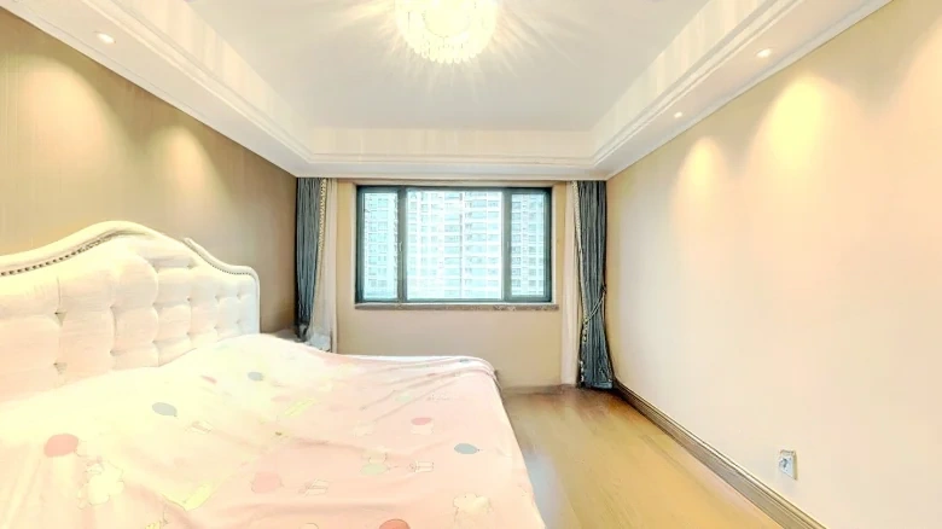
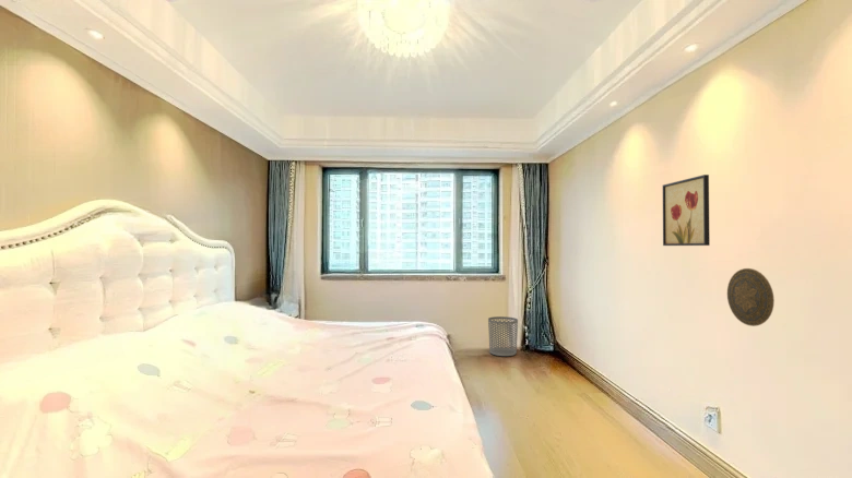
+ wall art (685, 213)
+ decorative plate (746, 297)
+ waste bin (502, 335)
